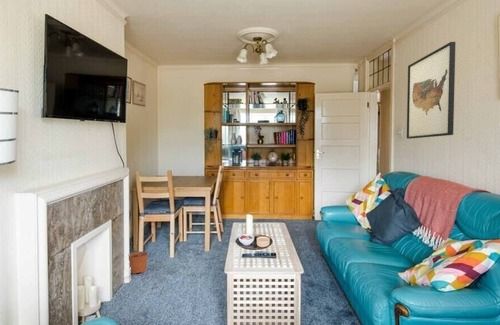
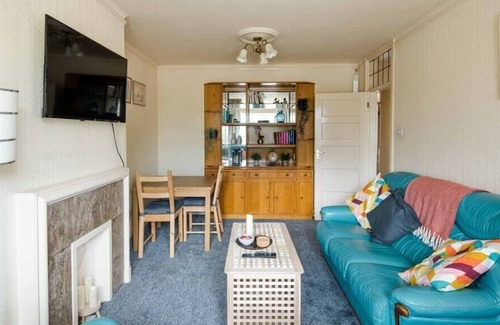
- plant pot (138, 258)
- wall art (427, 96)
